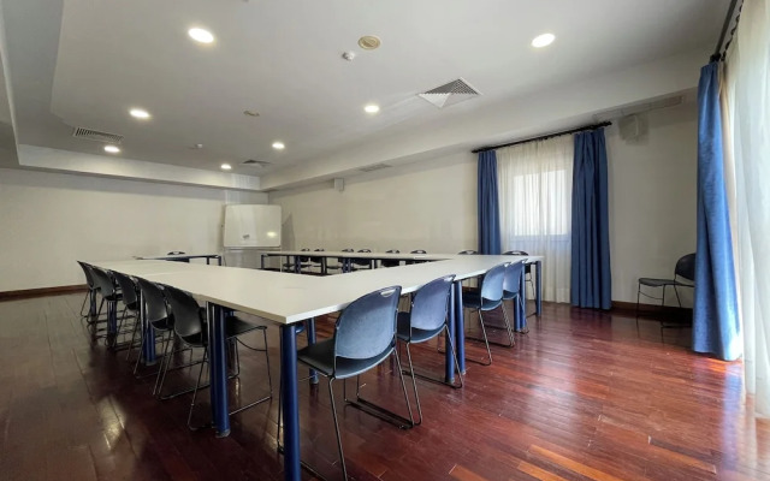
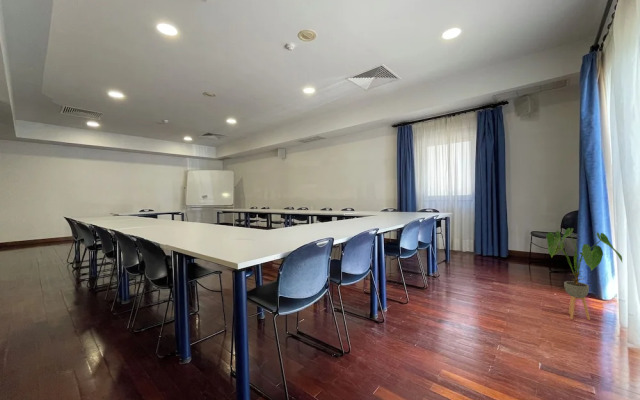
+ house plant (580, 273)
